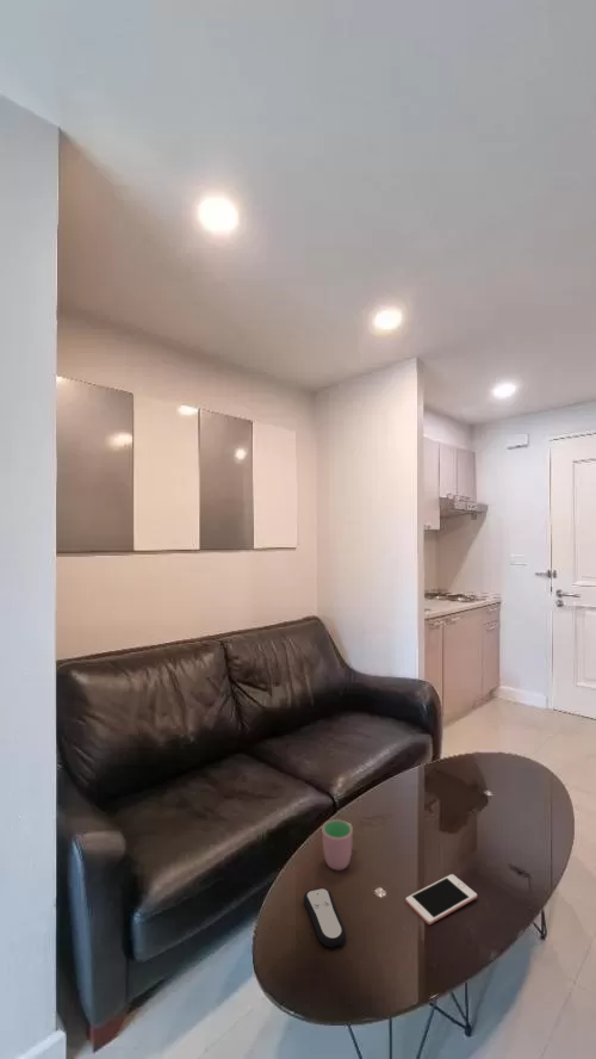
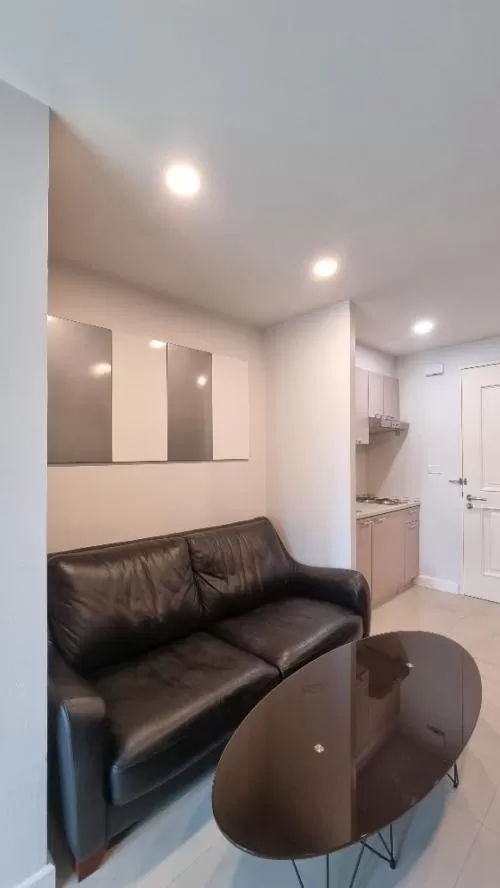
- cell phone (441, 897)
- cup (340, 842)
- remote control (324, 915)
